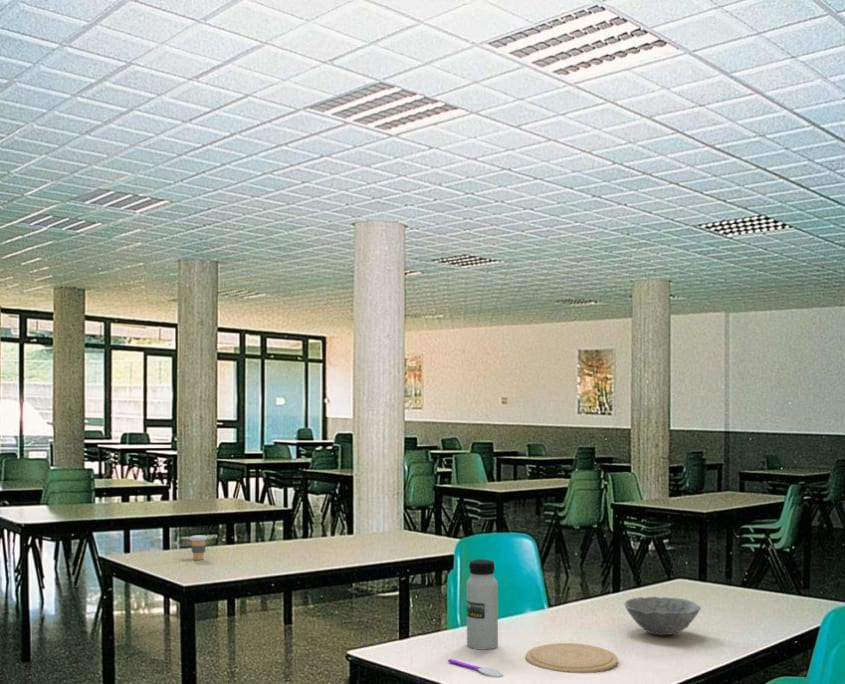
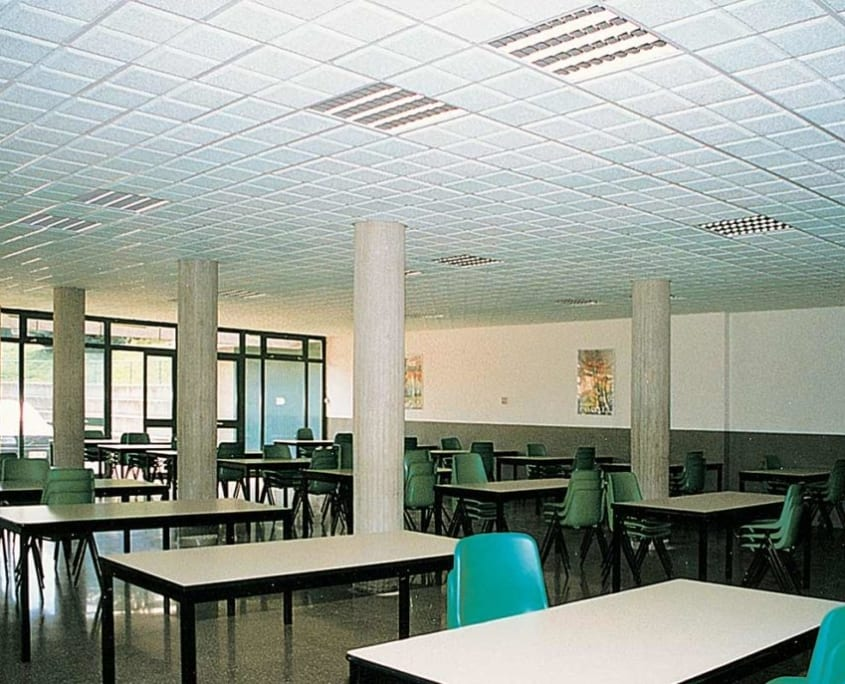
- water bottle (482, 603)
- coffee cup (198, 547)
- plate (571, 656)
- bowl (662, 618)
- spoon (474, 666)
